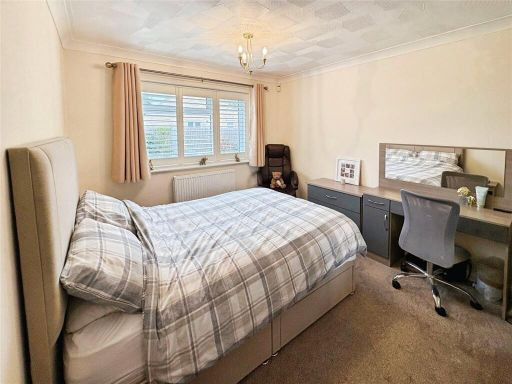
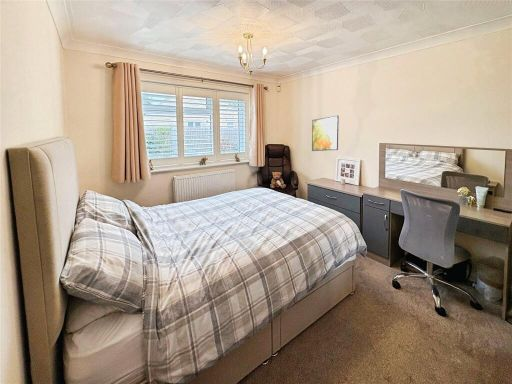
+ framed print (324, 134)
